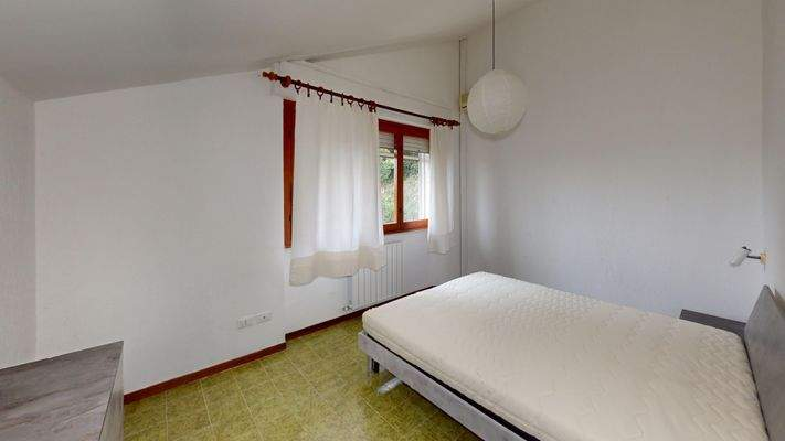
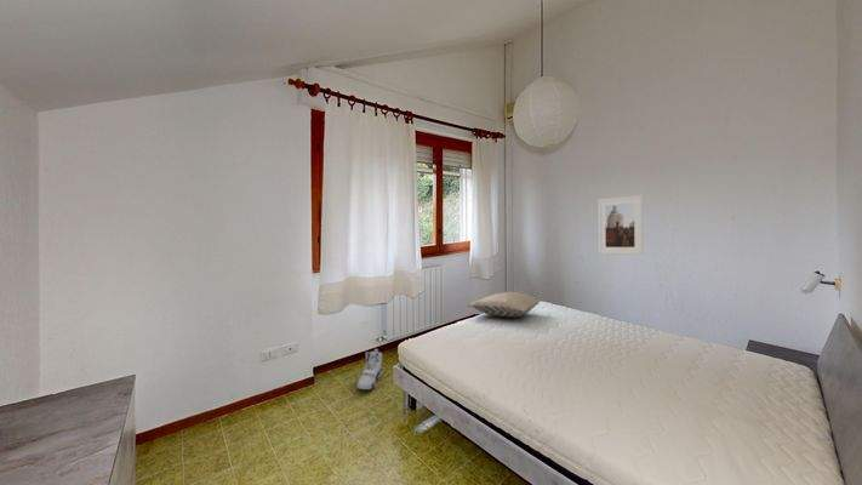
+ pillow (504, 303)
+ sneaker (370, 367)
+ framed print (620, 226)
